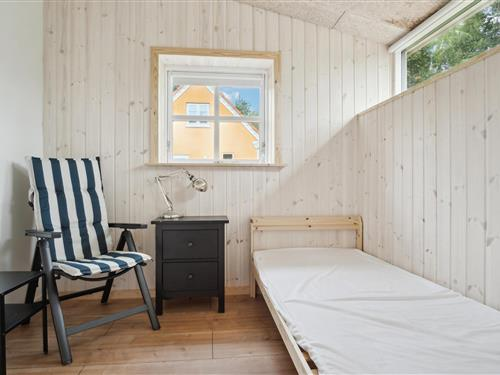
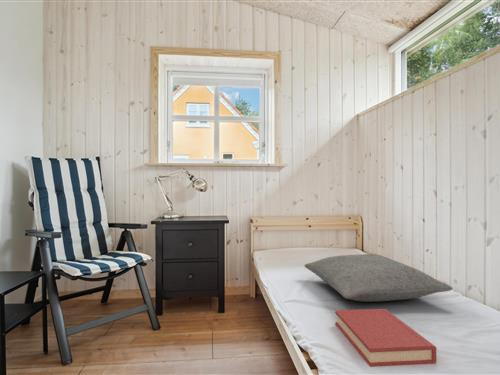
+ hardback book (379, 333)
+ pillow (368, 275)
